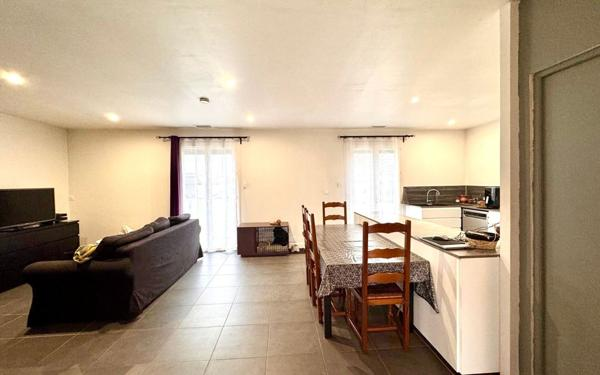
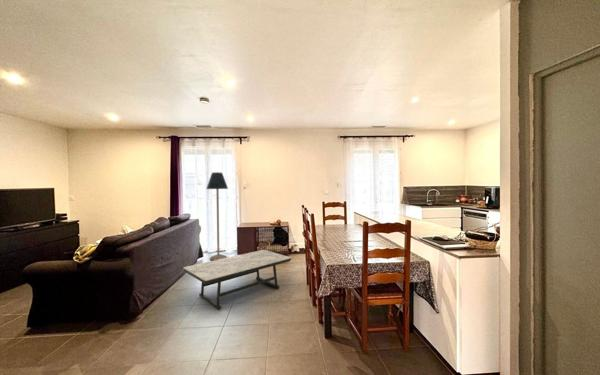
+ floor lamp (217, 215)
+ coffee table (240, 276)
